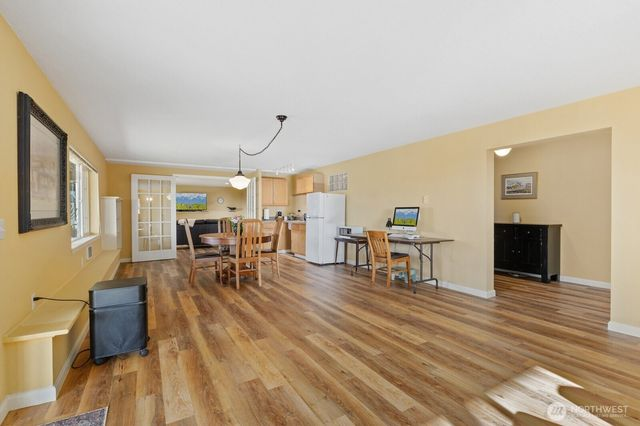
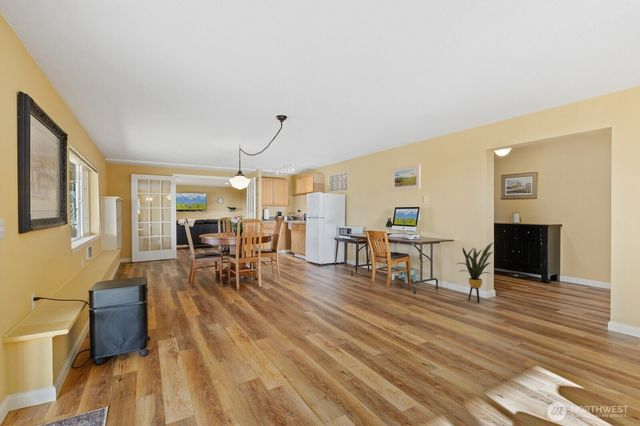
+ house plant (479, 272)
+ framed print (405, 178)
